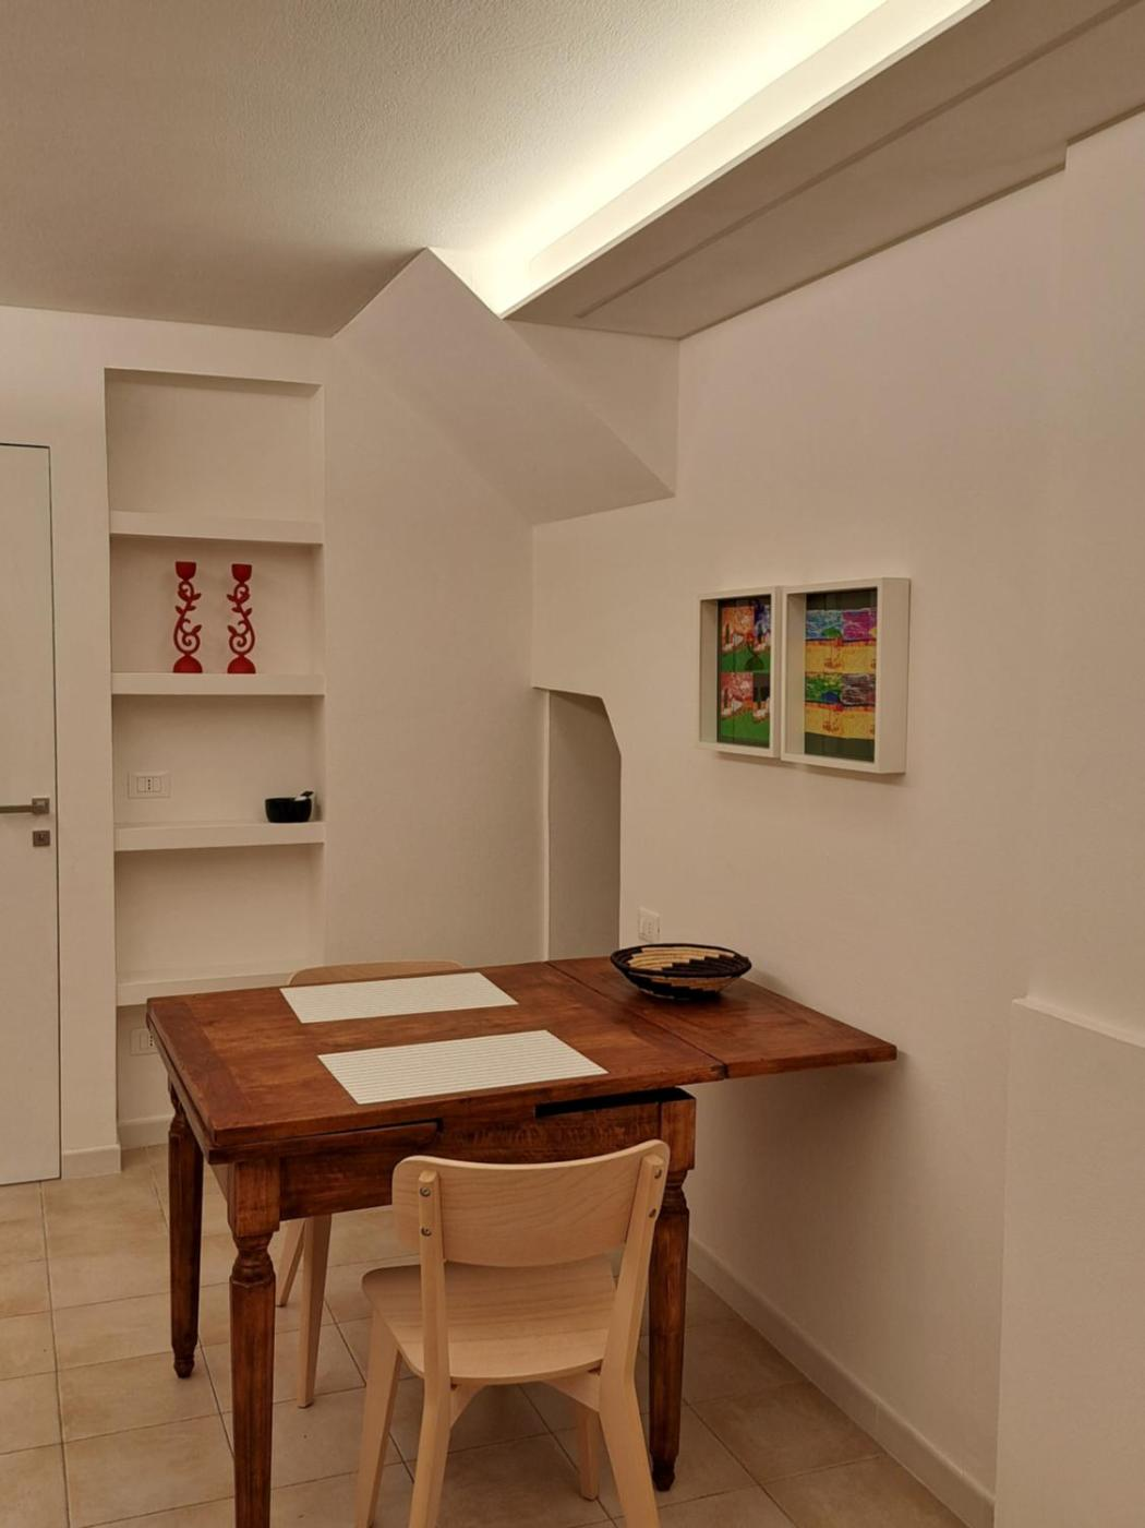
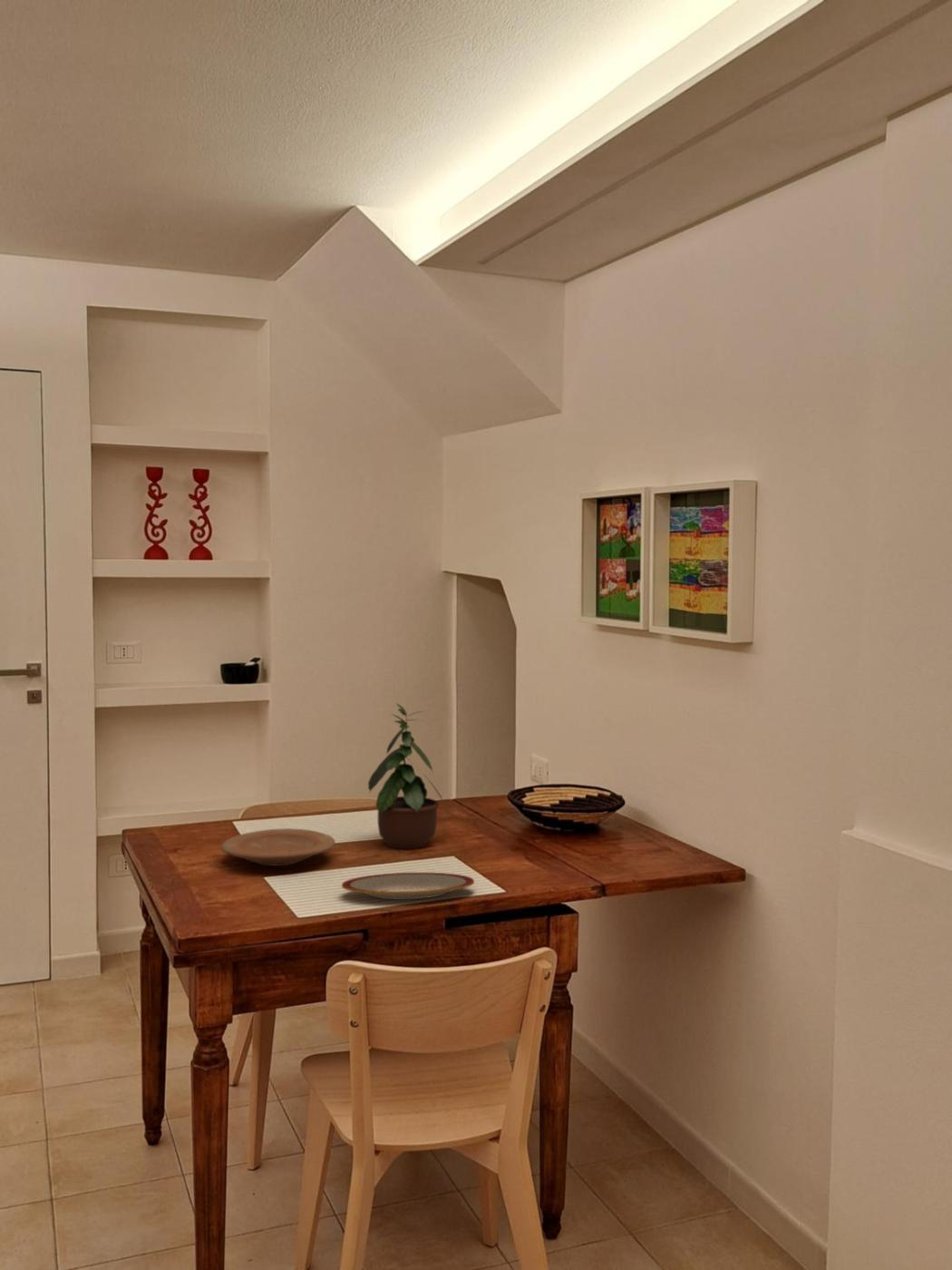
+ plate (408, 887)
+ potted plant (403, 773)
+ plate (278, 850)
